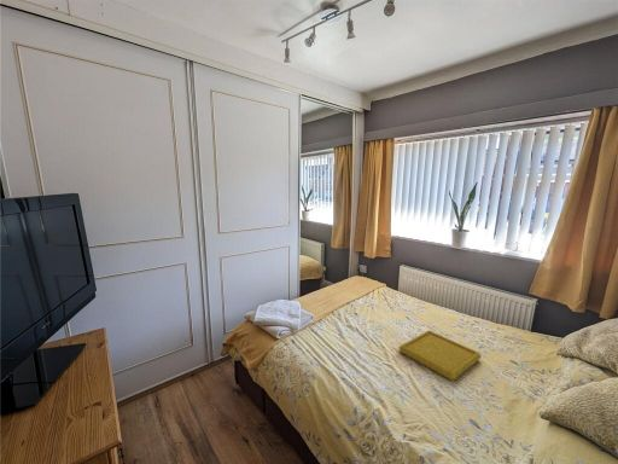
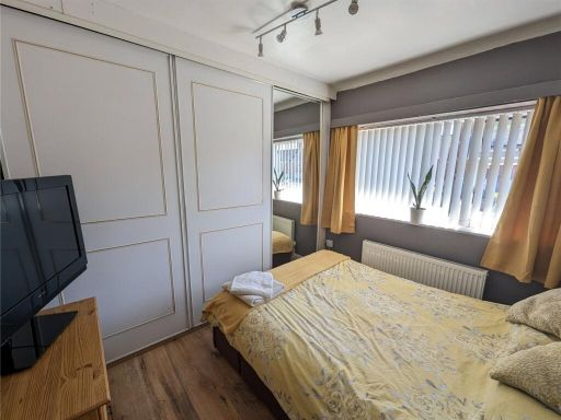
- serving tray (438, 352)
